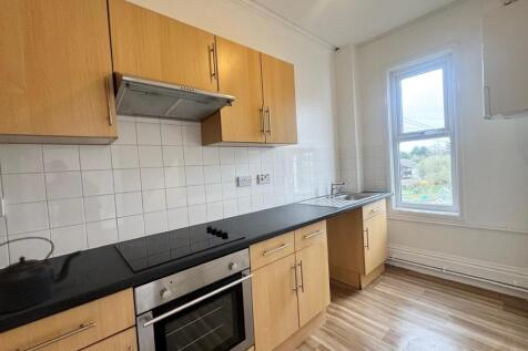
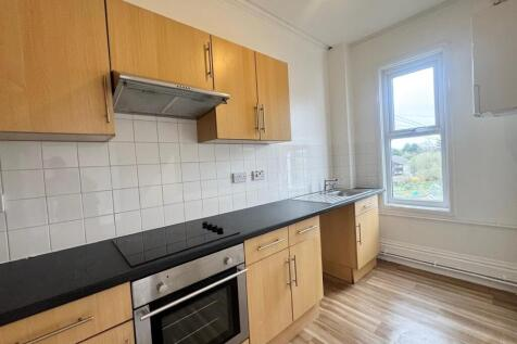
- kettle (38, 266)
